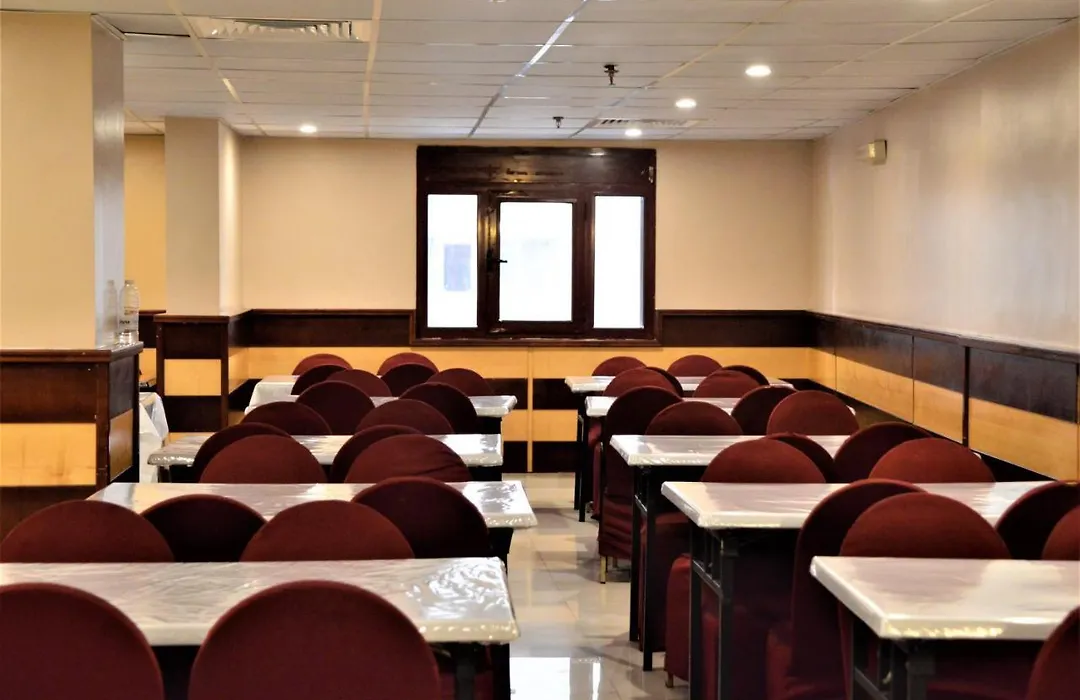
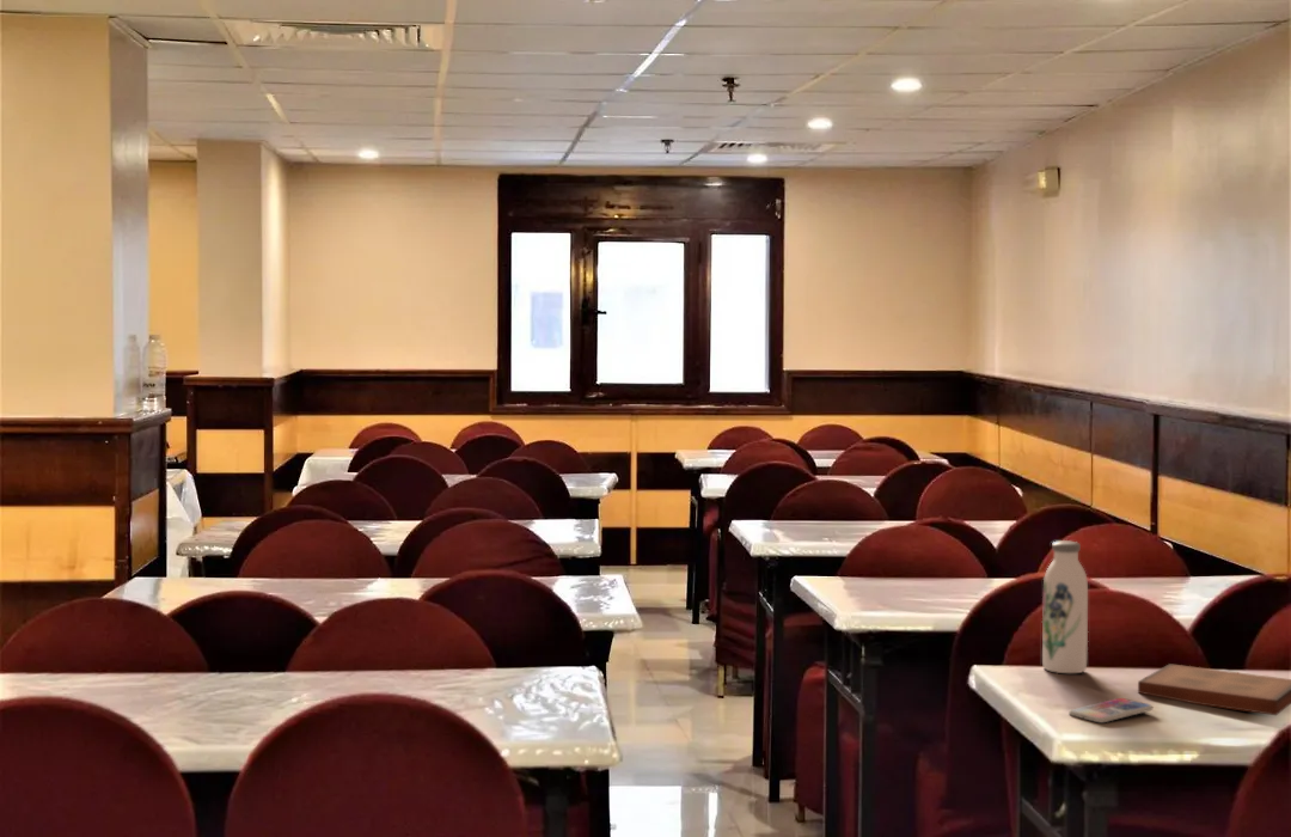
+ water bottle (1065, 605)
+ smartphone (1110, 709)
+ book (1219, 688)
